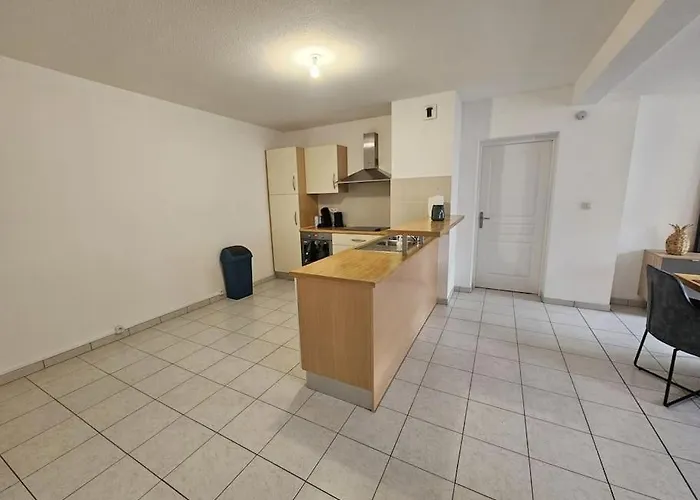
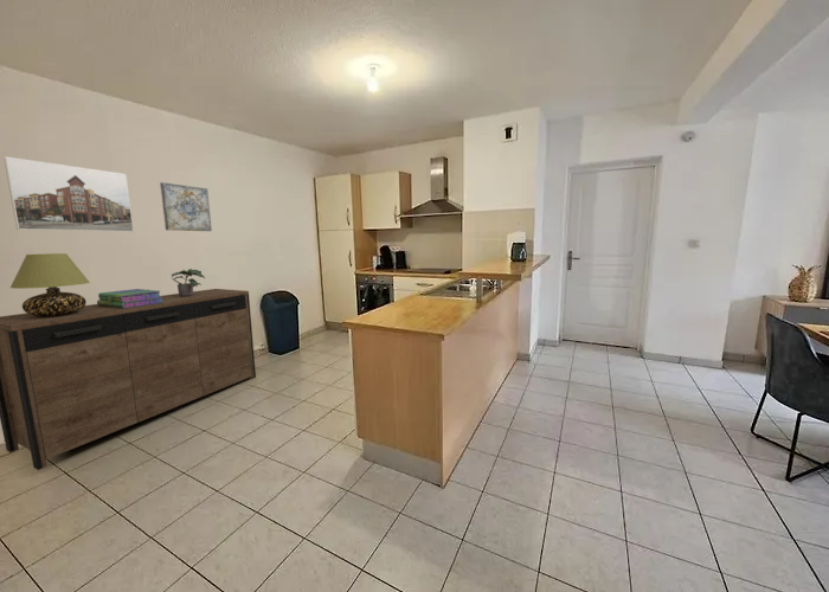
+ stack of books (130, 297)
+ sideboard (150, 356)
+ table lamp (52, 284)
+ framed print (76, 198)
+ potted plant (188, 283)
+ wall art (187, 208)
